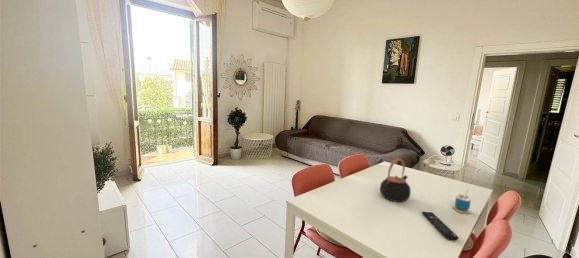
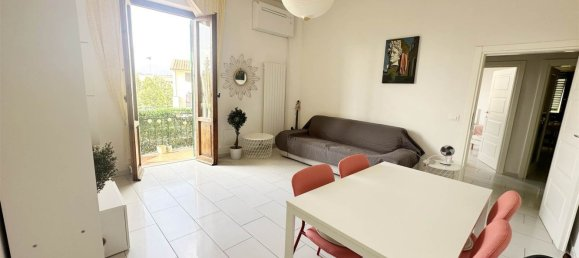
- teapot (397, 177)
- remote control (438, 224)
- cup (463, 200)
